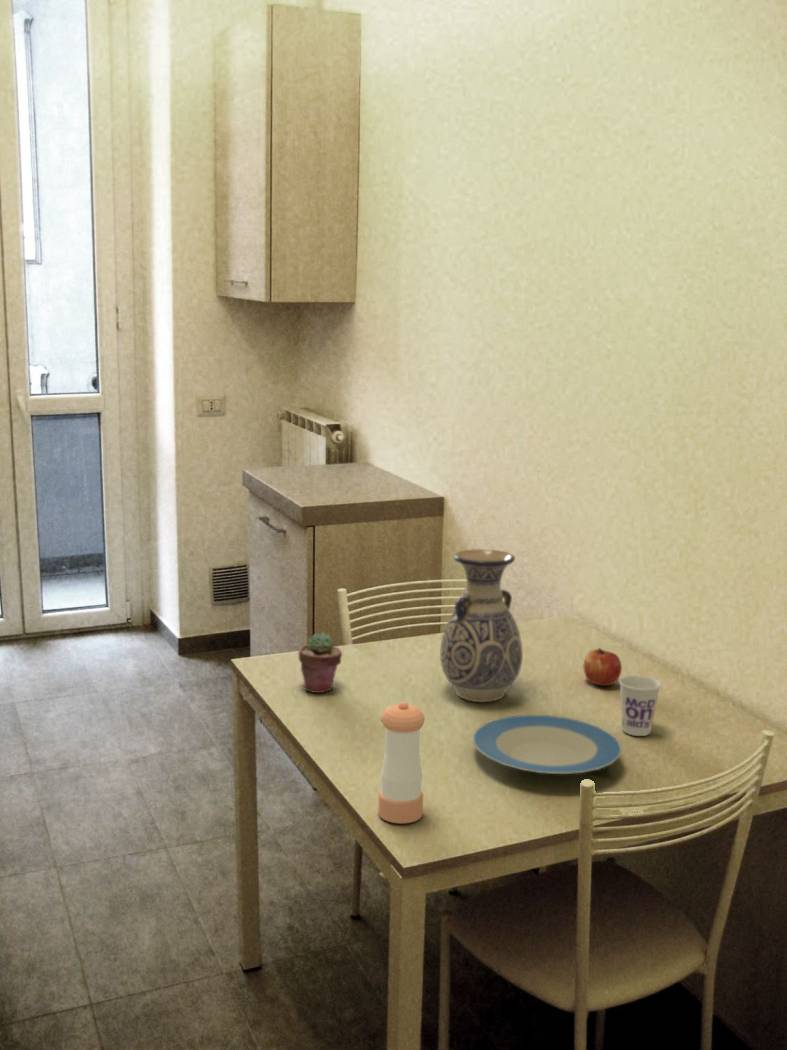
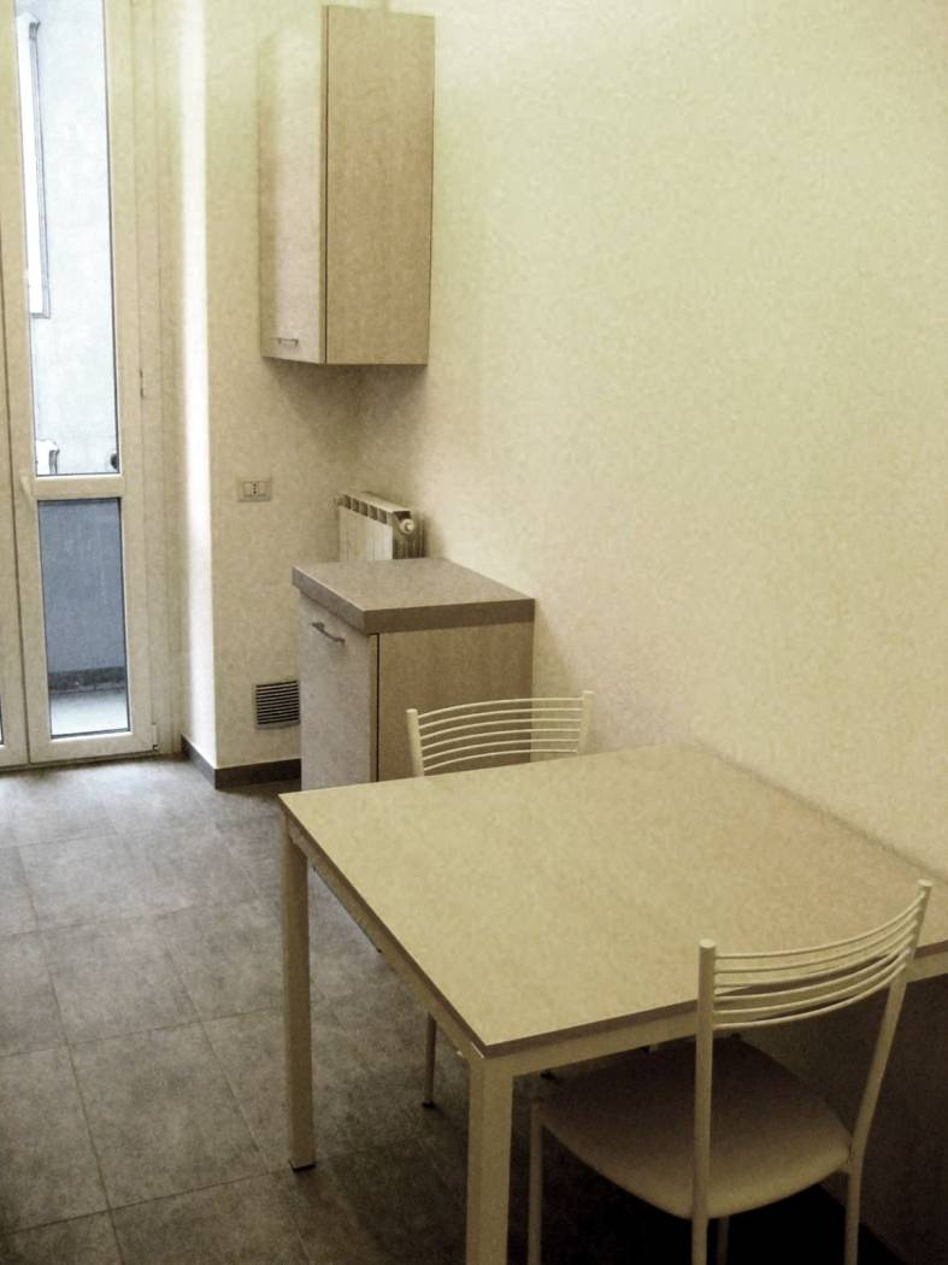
- plate (545, 750)
- cup (638, 706)
- apple (602, 665)
- pepper shaker (401, 758)
- vase (482, 625)
- potted succulent (319, 660)
